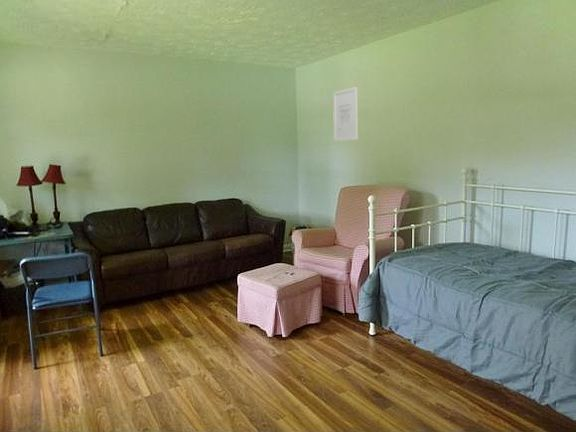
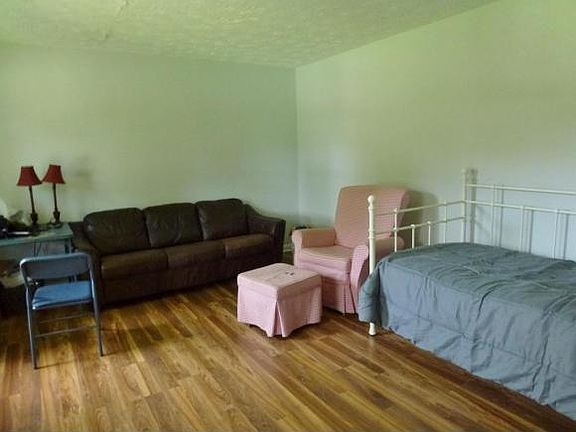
- wall art (344, 115)
